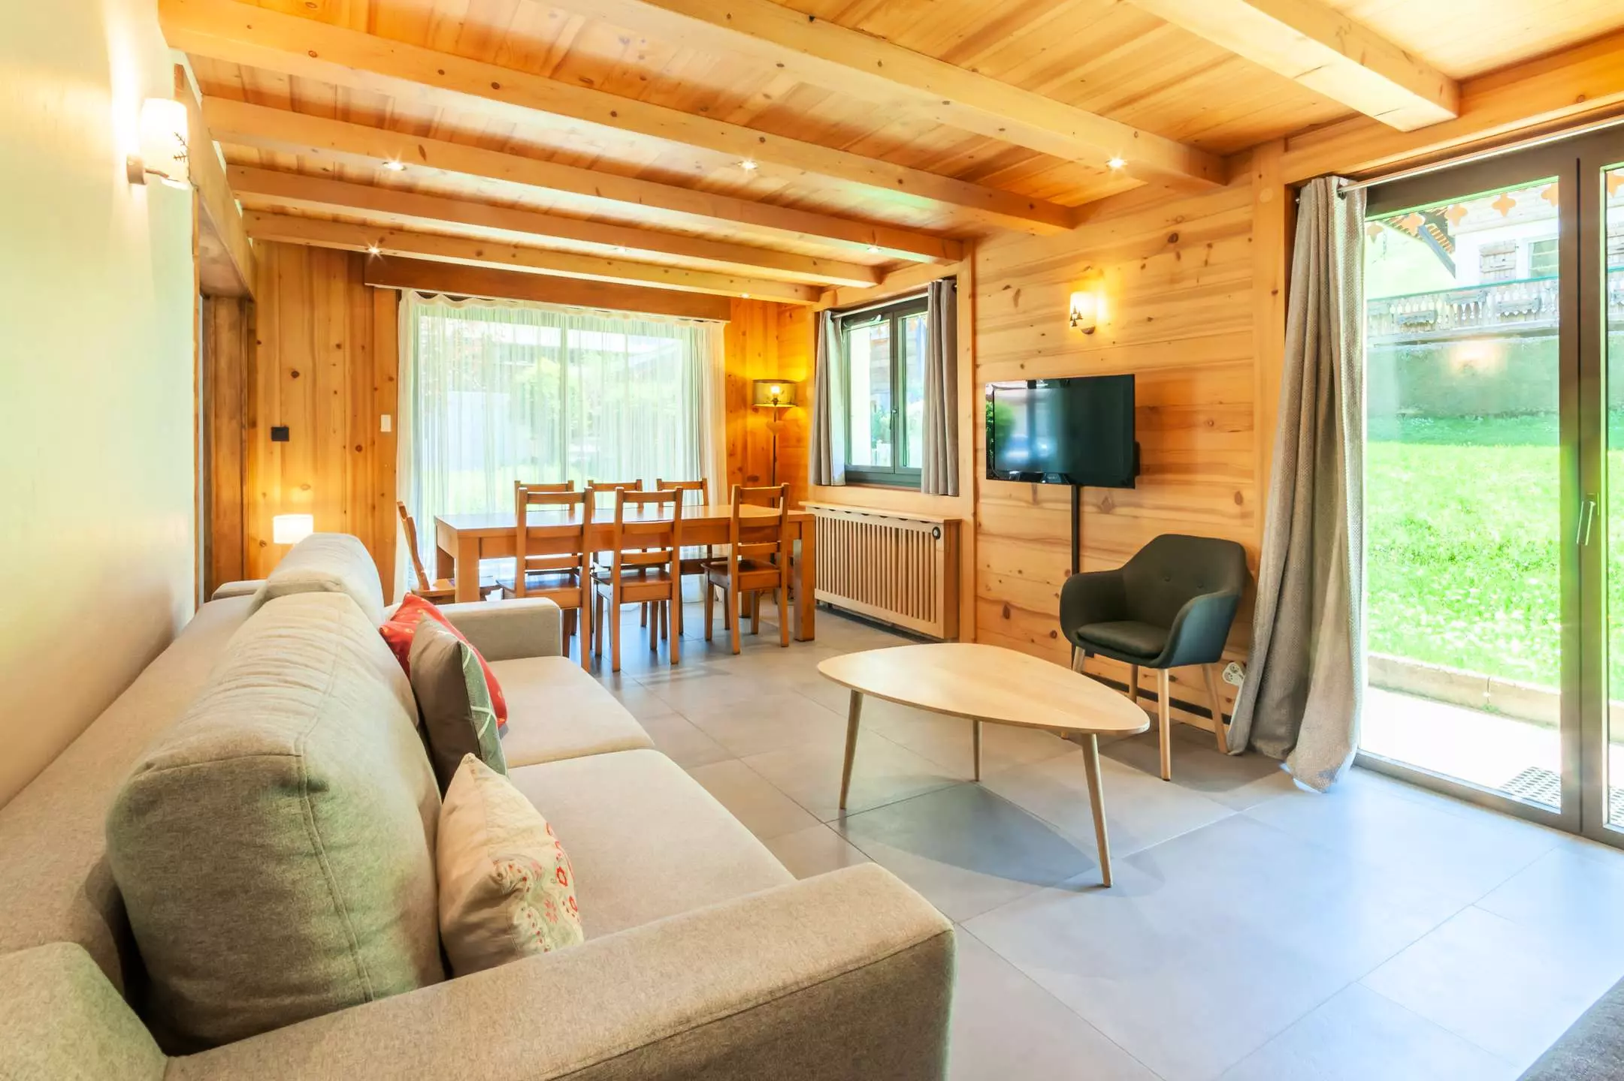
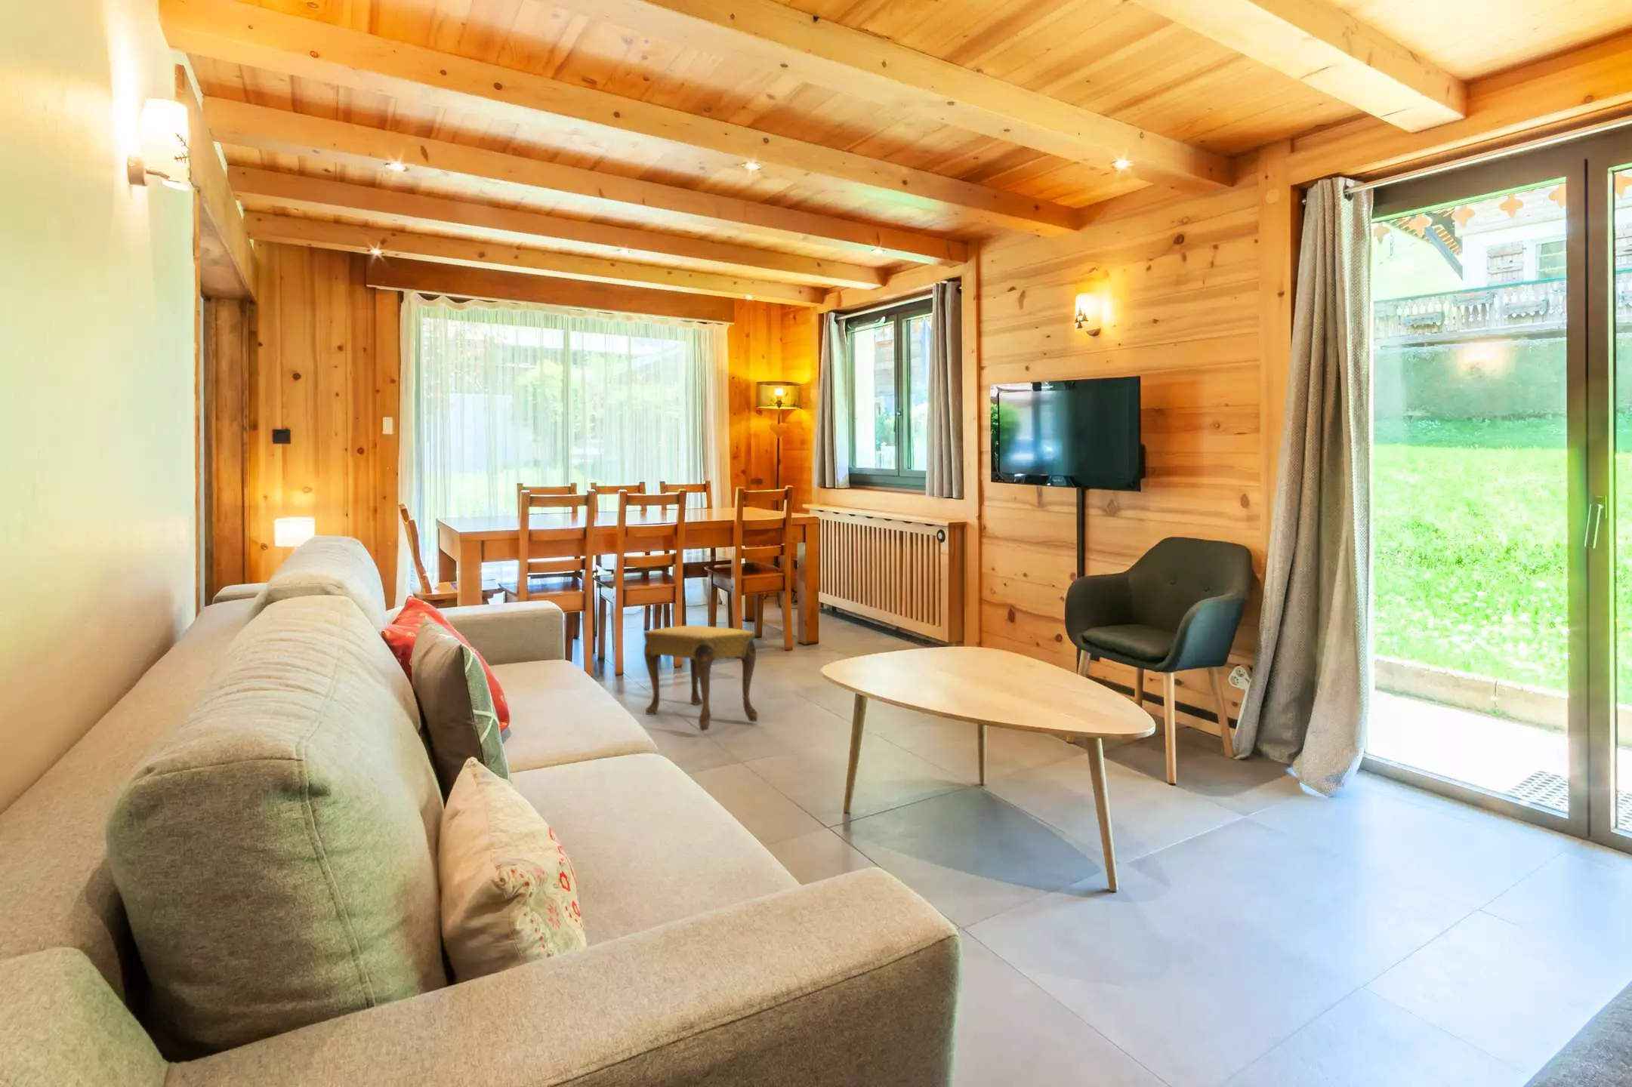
+ footstool (699, 672)
